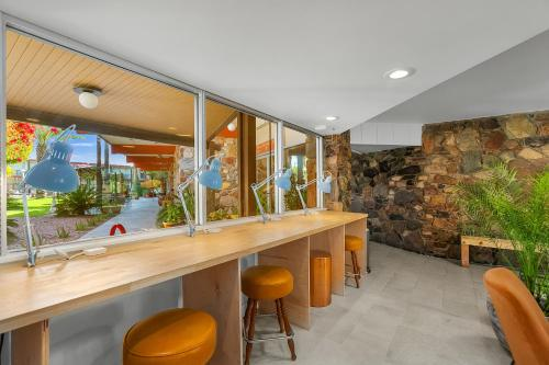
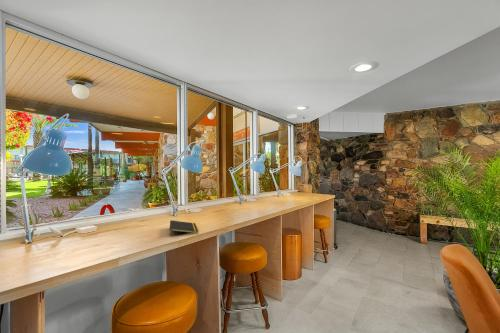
+ notepad (183, 226)
